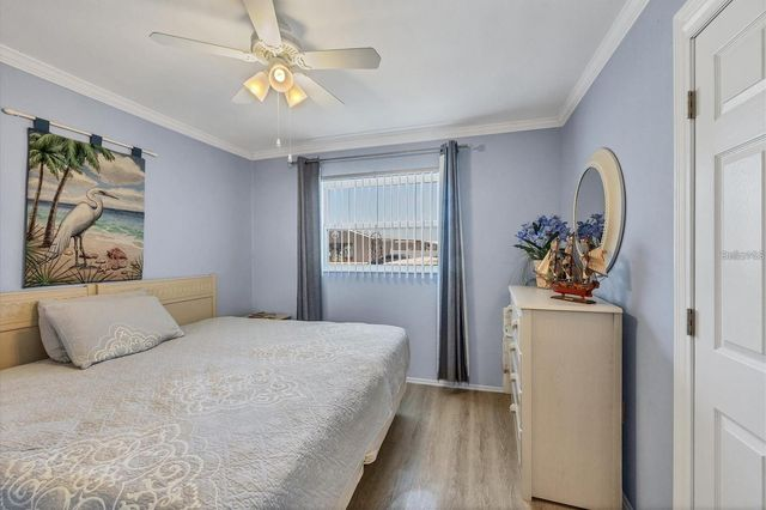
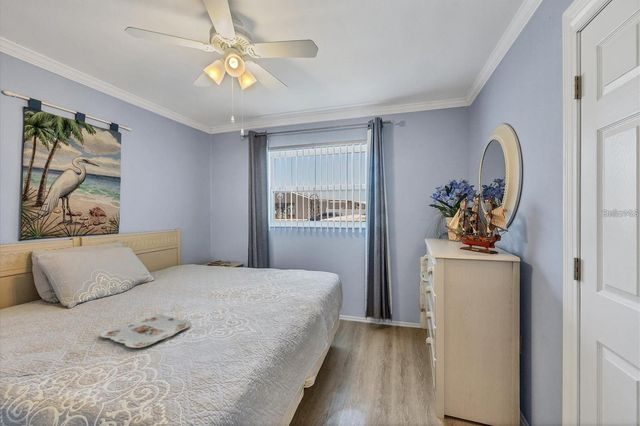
+ serving tray (147, 329)
